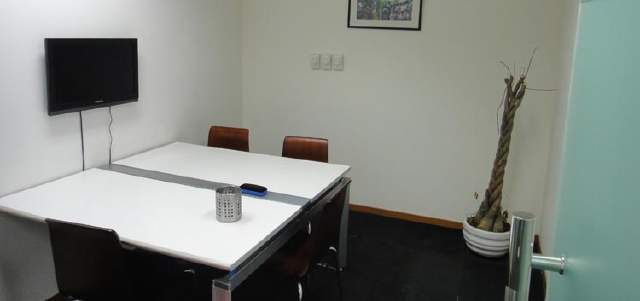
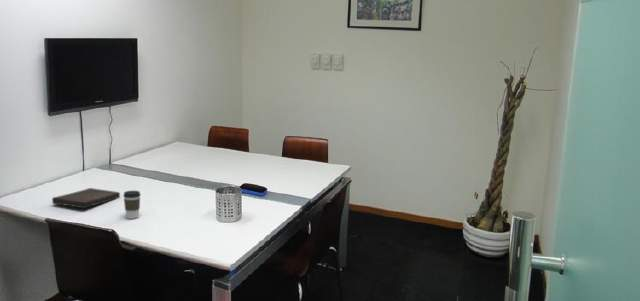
+ coffee cup (132, 204)
+ book (87, 197)
